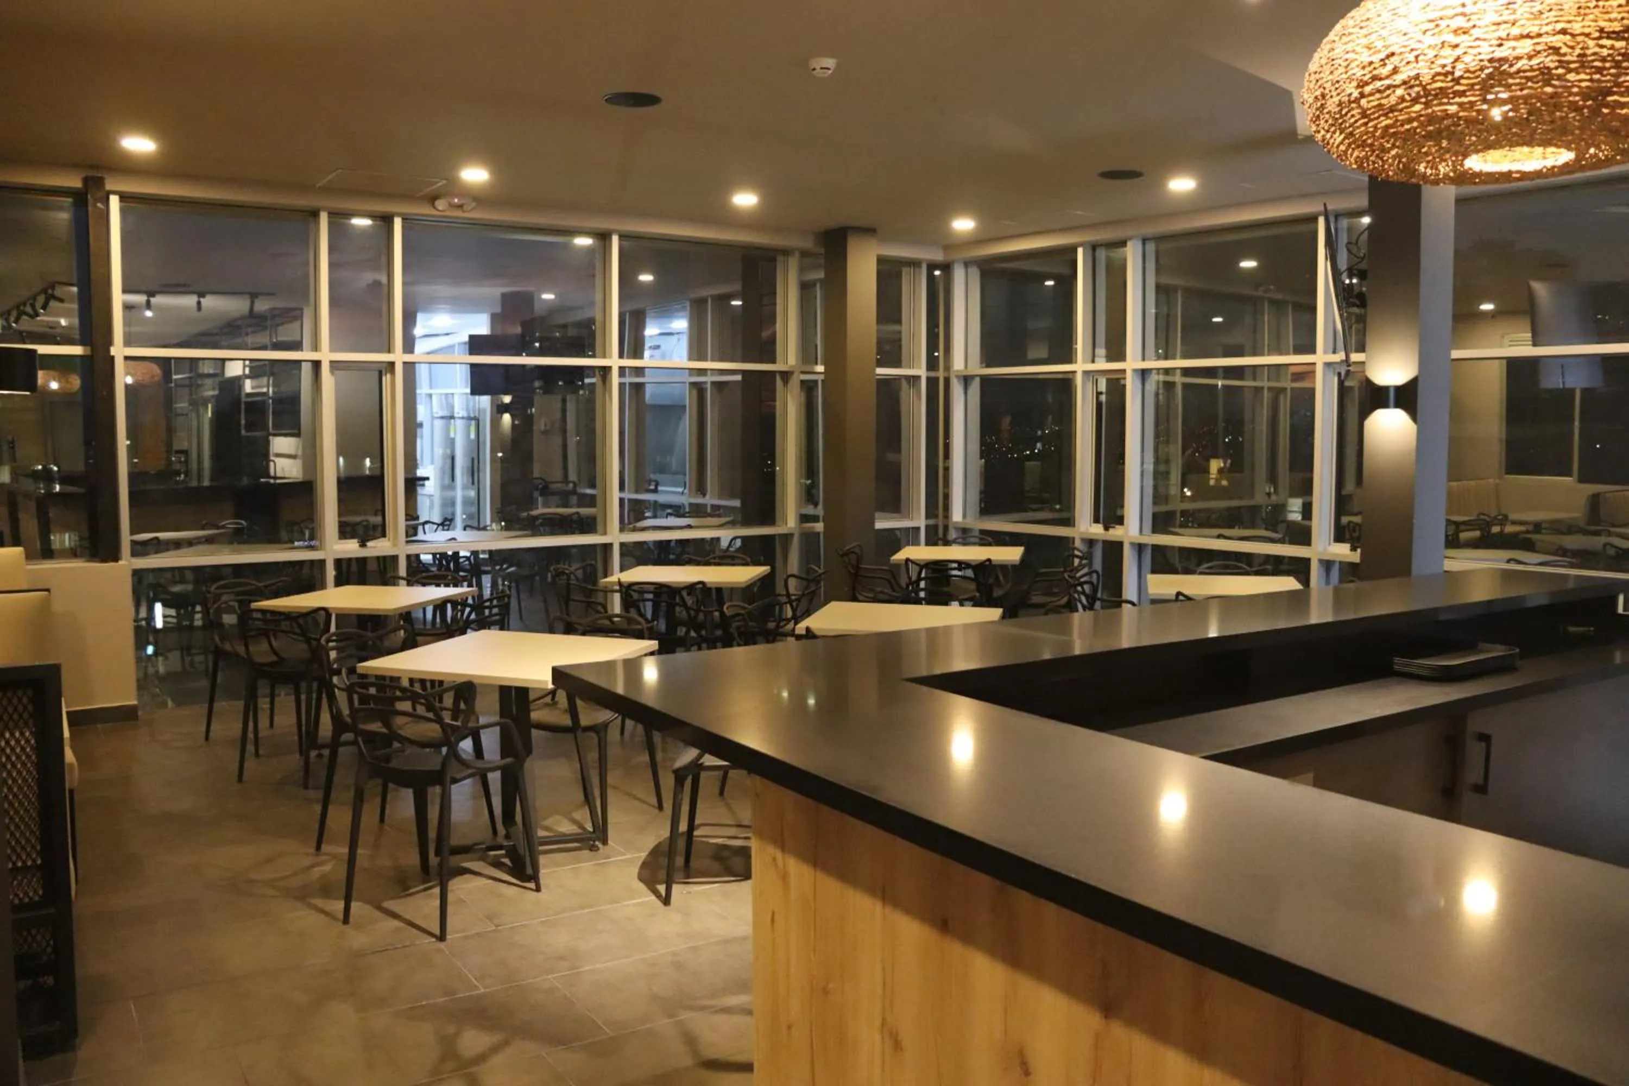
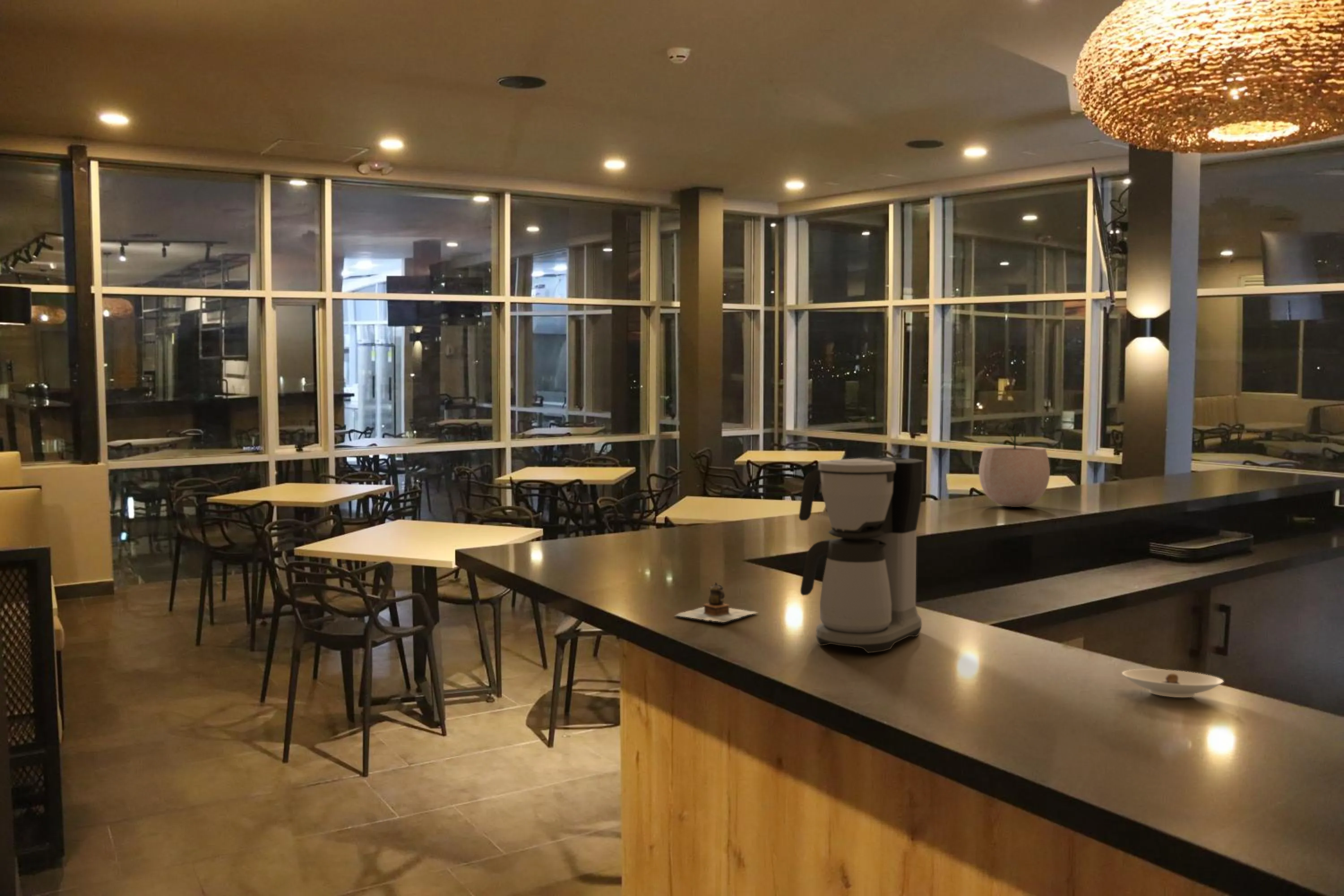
+ plant pot (1014, 464)
+ coffee maker (860, 547)
+ teapot (716, 598)
+ saucer (1172, 683)
